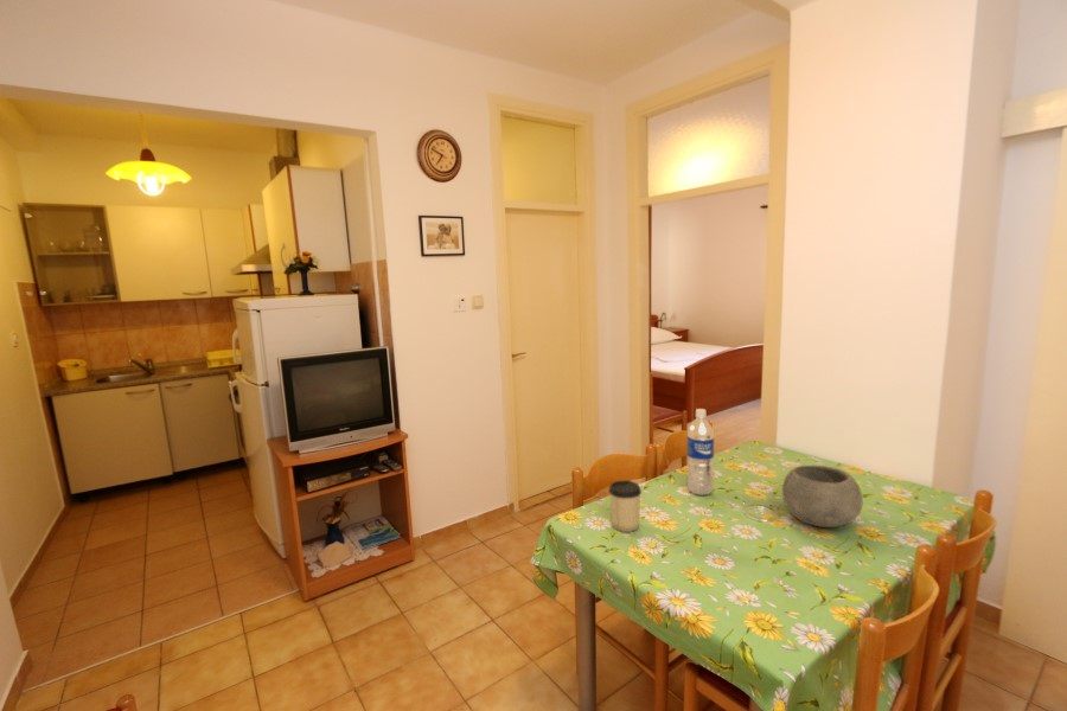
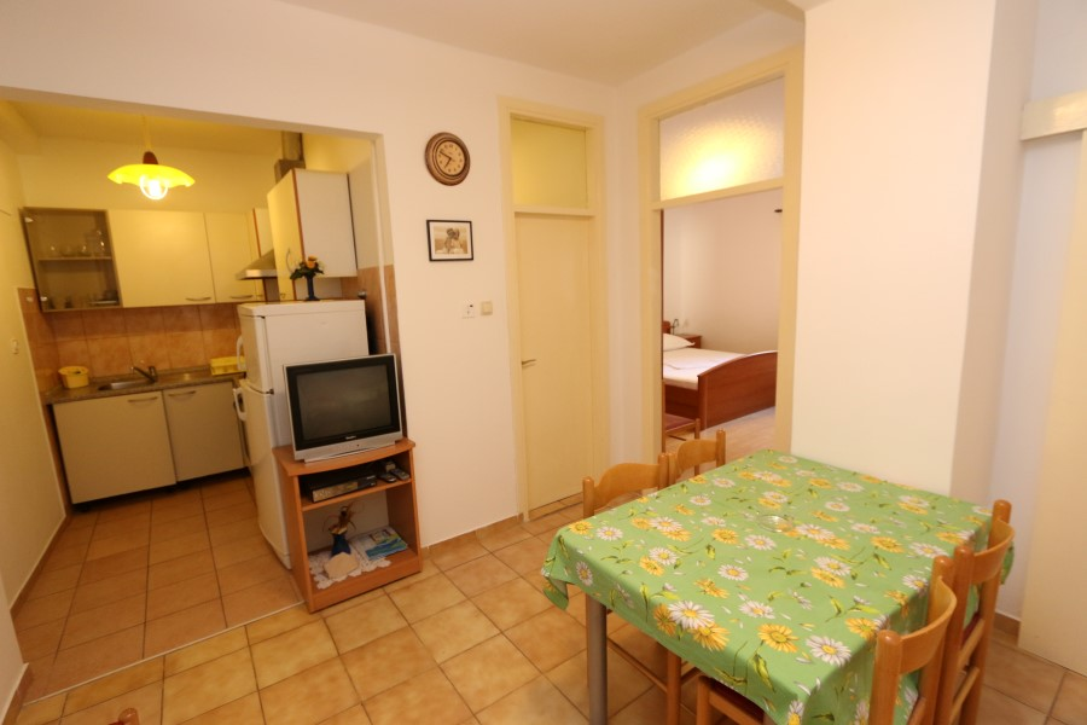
- water bottle (699, 450)
- cup (625, 506)
- bowl (820, 497)
